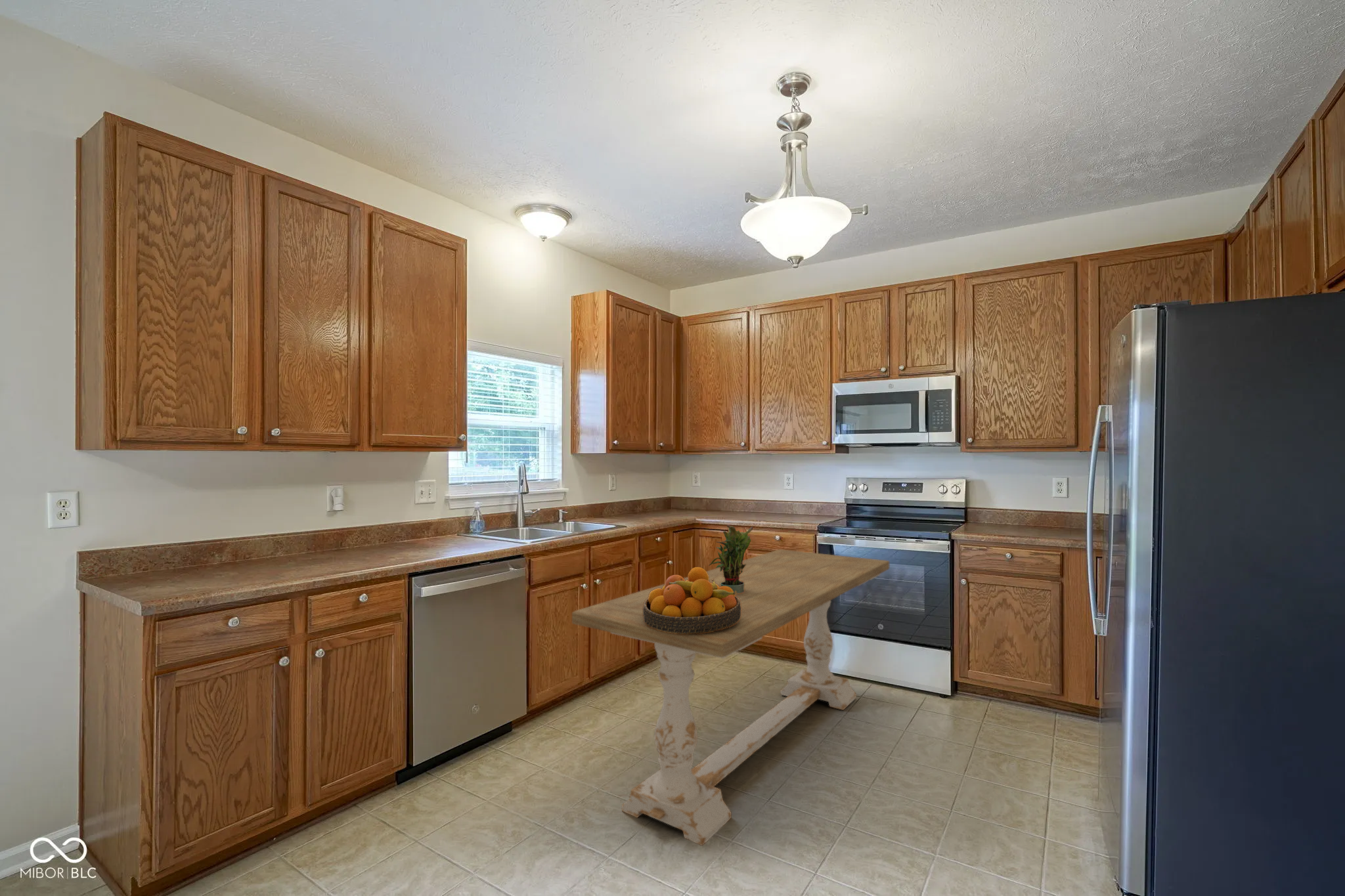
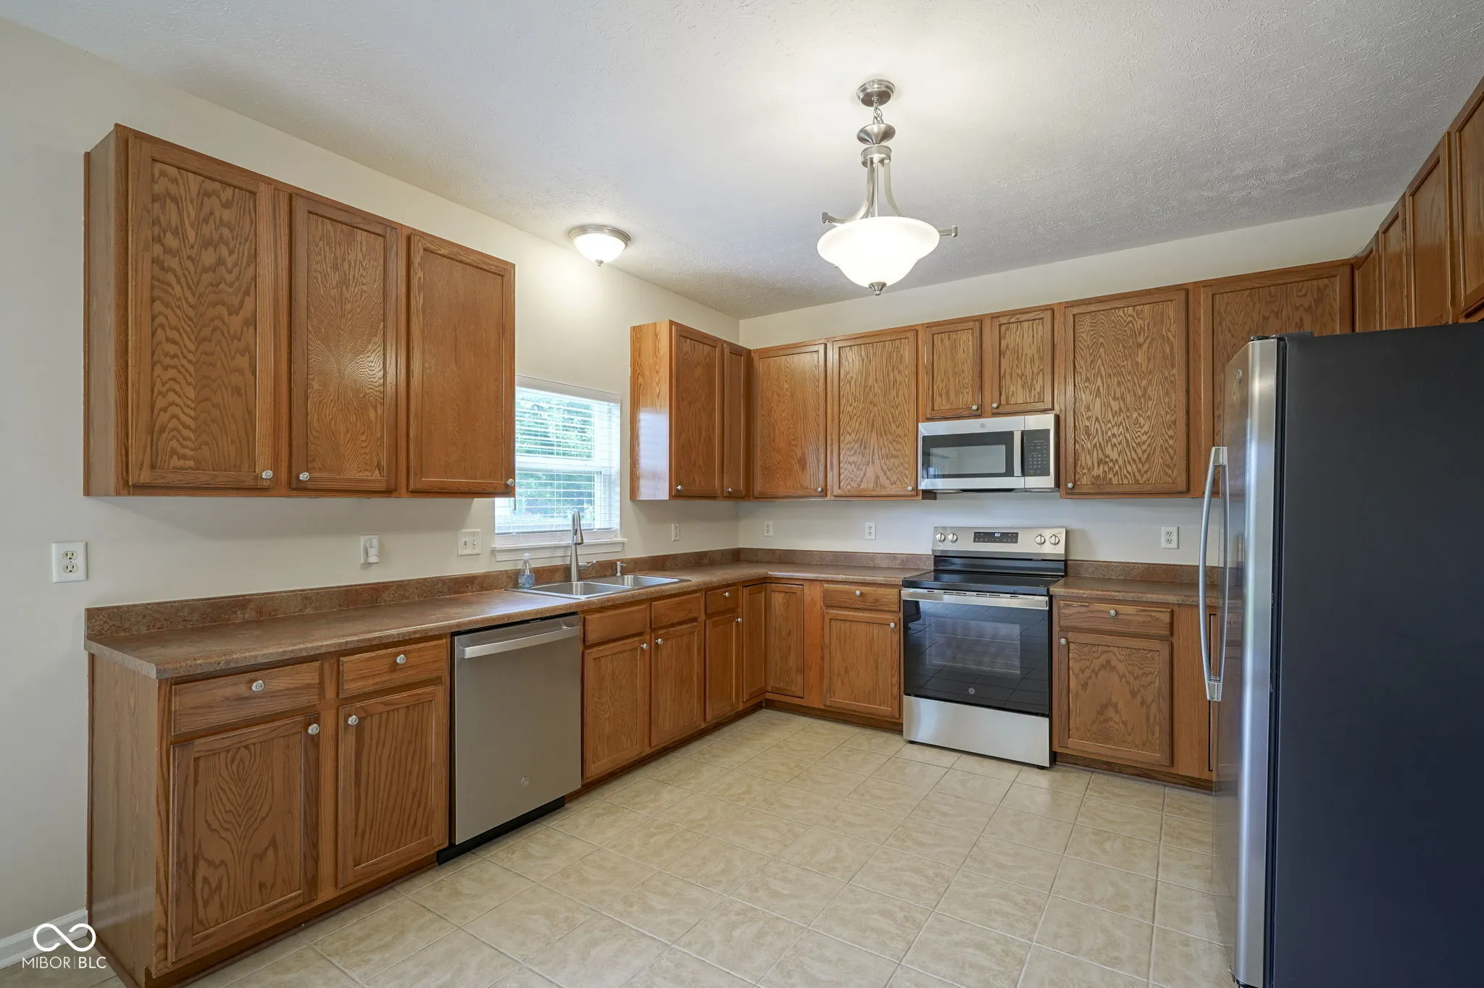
- fruit bowl (692, 598)
- dining table (751, 644)
- potted plant (730, 557)
